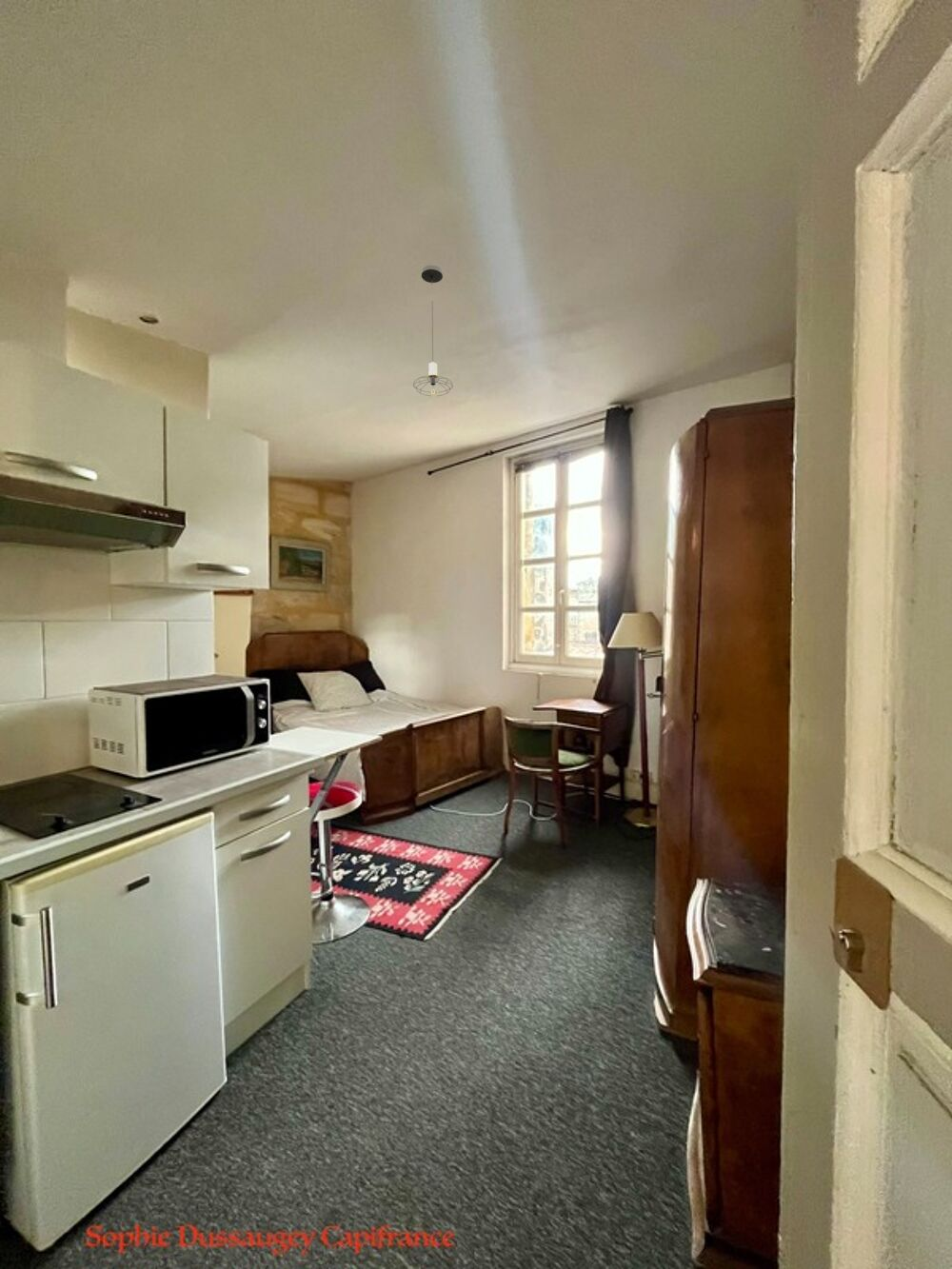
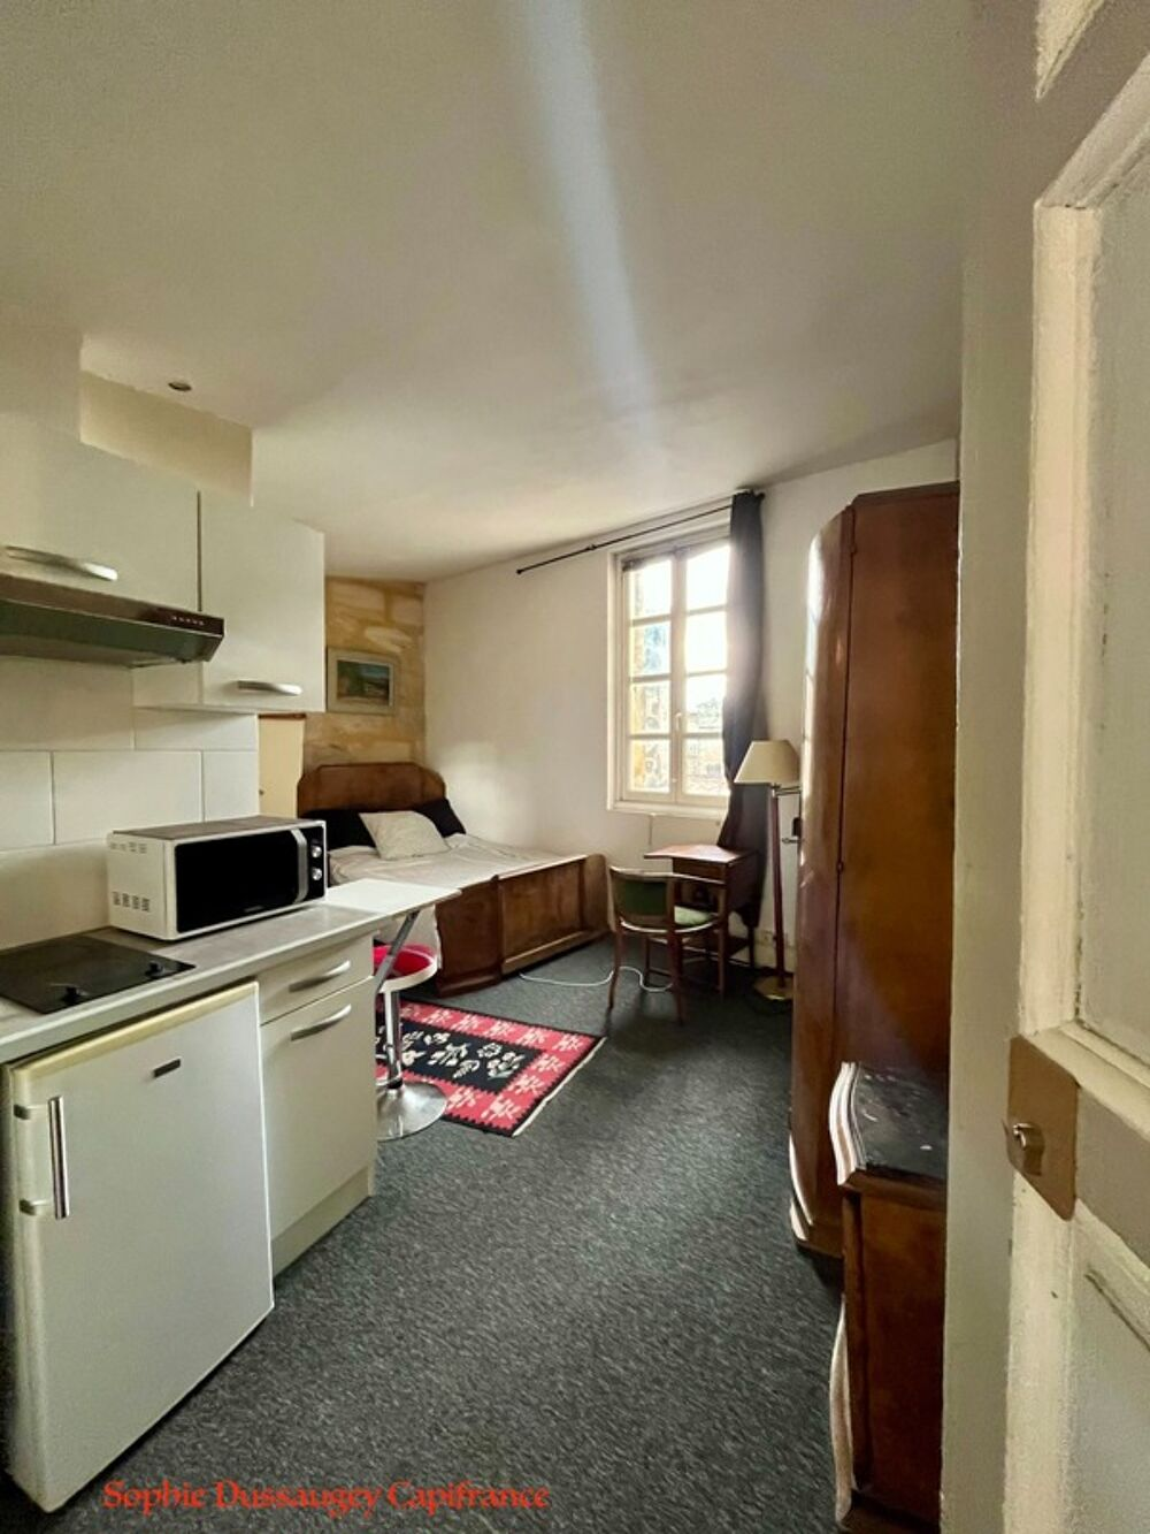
- pendant light (432, 335)
